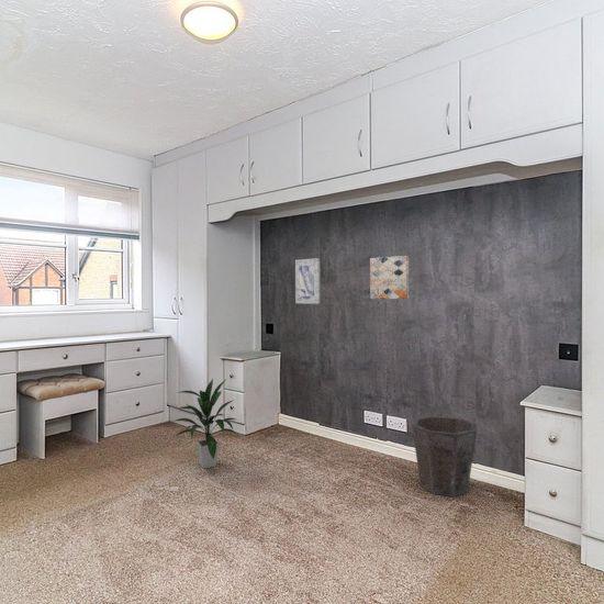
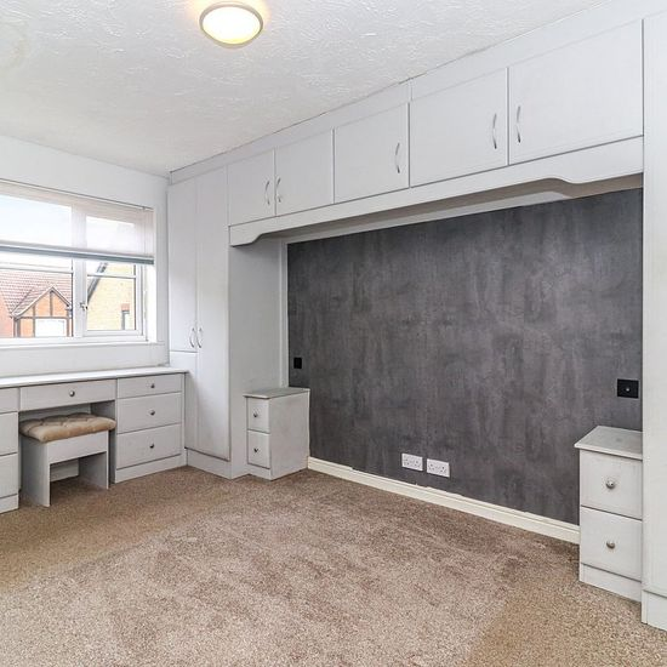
- wall art (389, 278)
- indoor plant (206, 423)
- waste bin (444, 455)
- wall art (306, 281)
